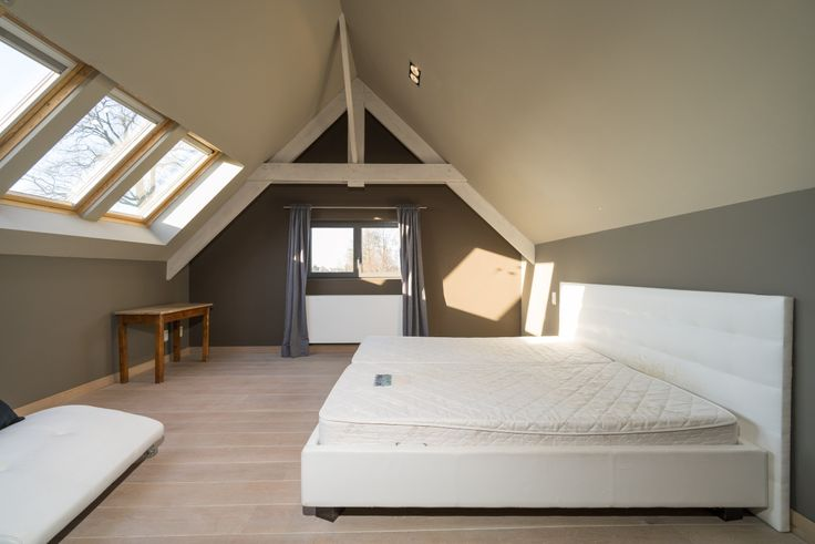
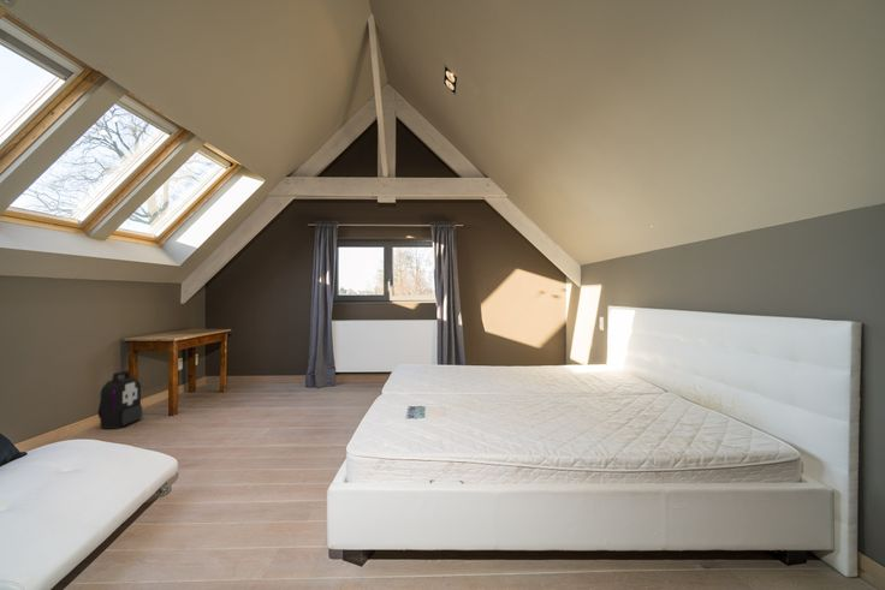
+ backpack (119, 398)
